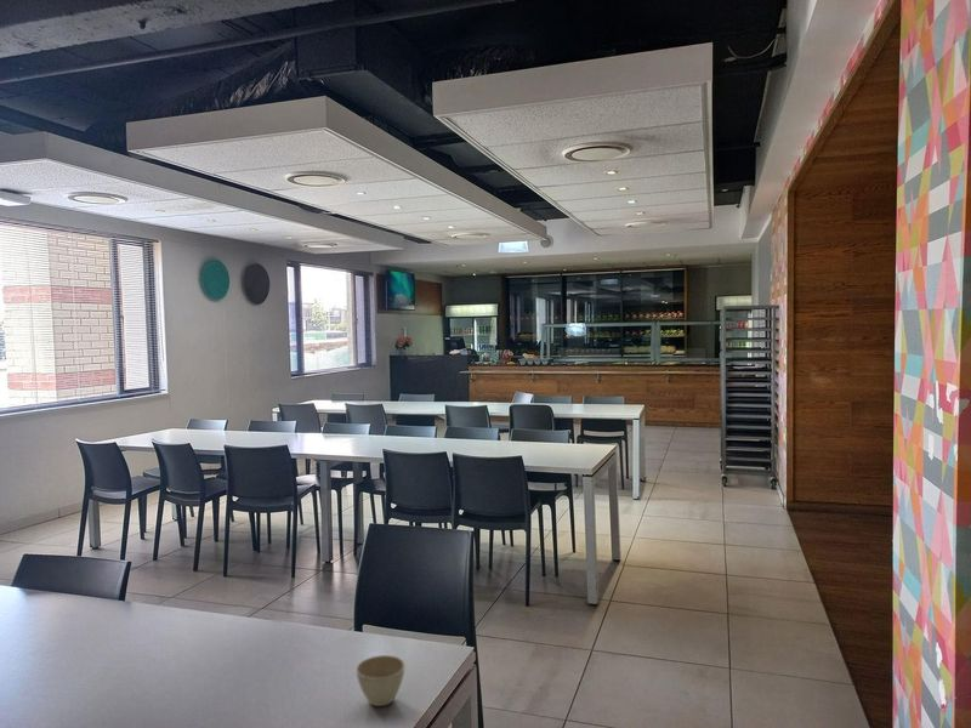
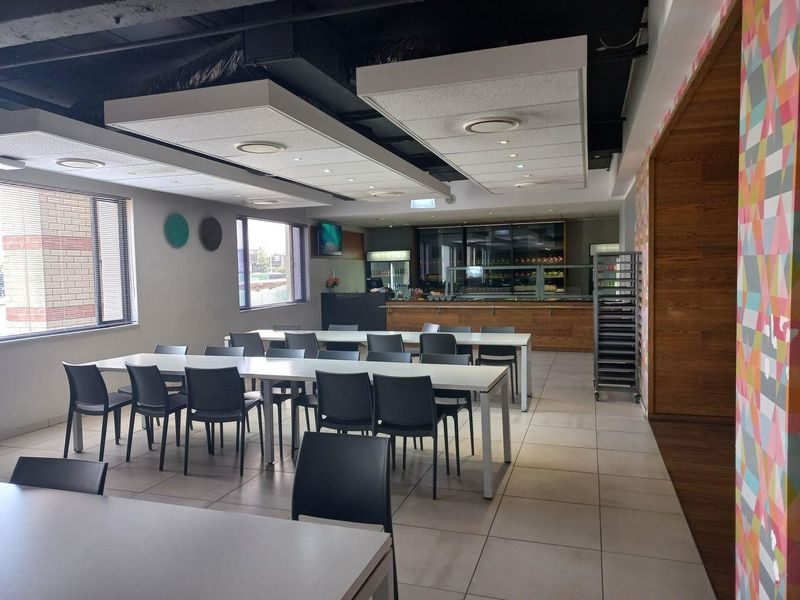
- flower pot (381, 682)
